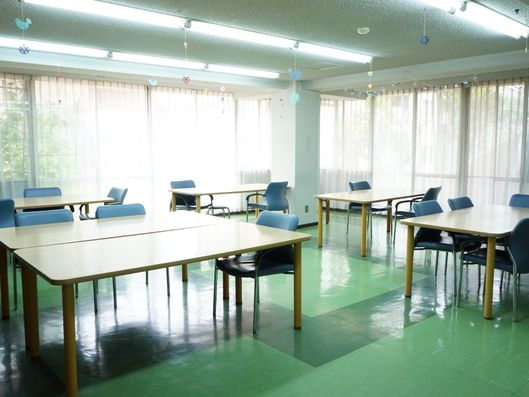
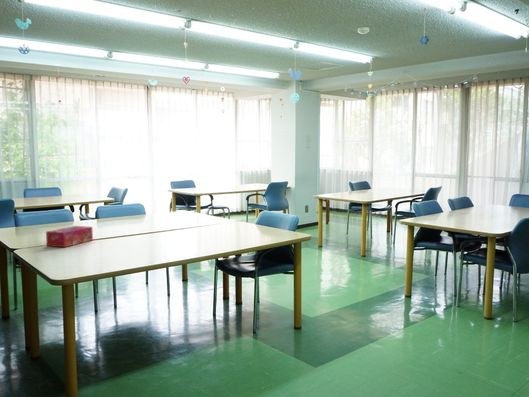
+ tissue box (70, 236)
